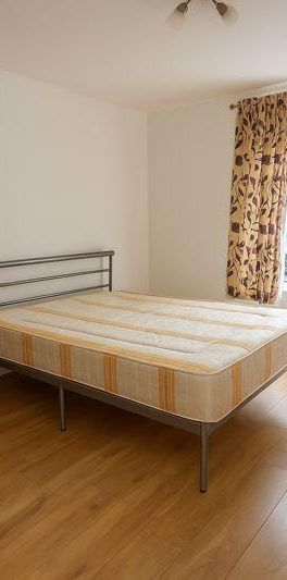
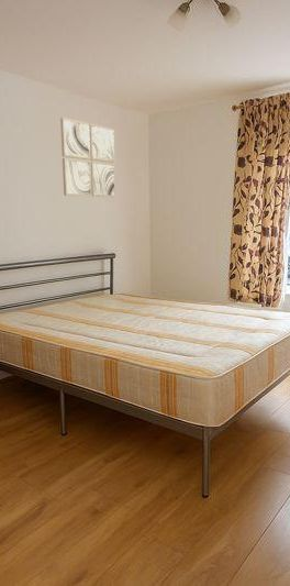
+ wall art (90, 158)
